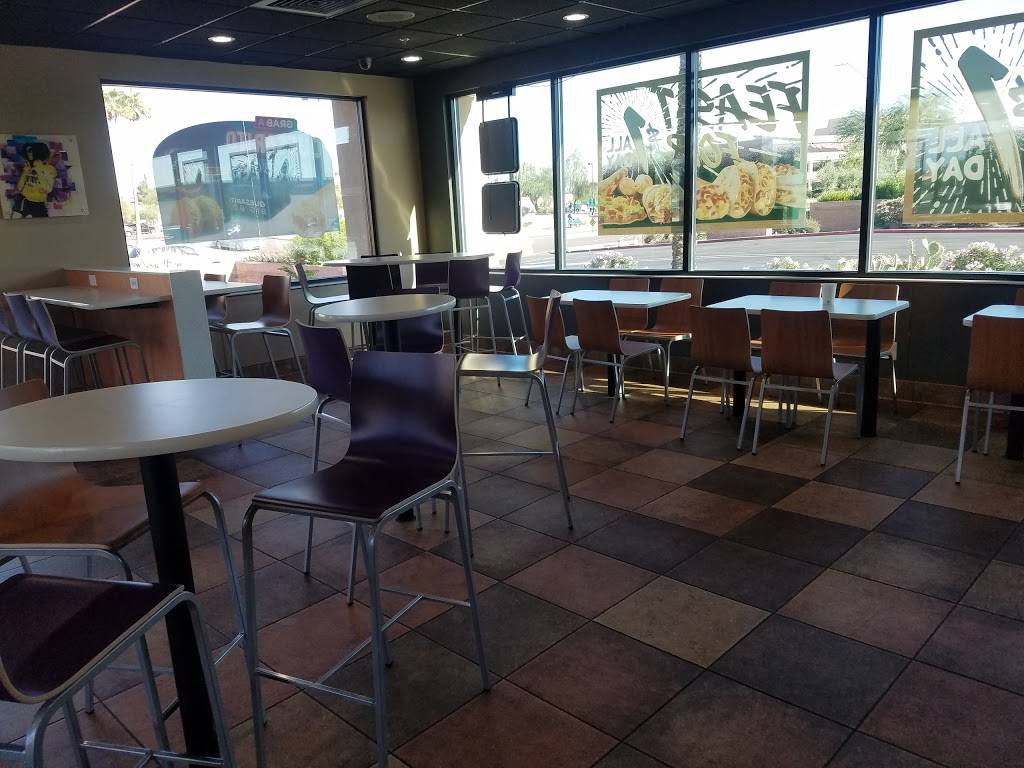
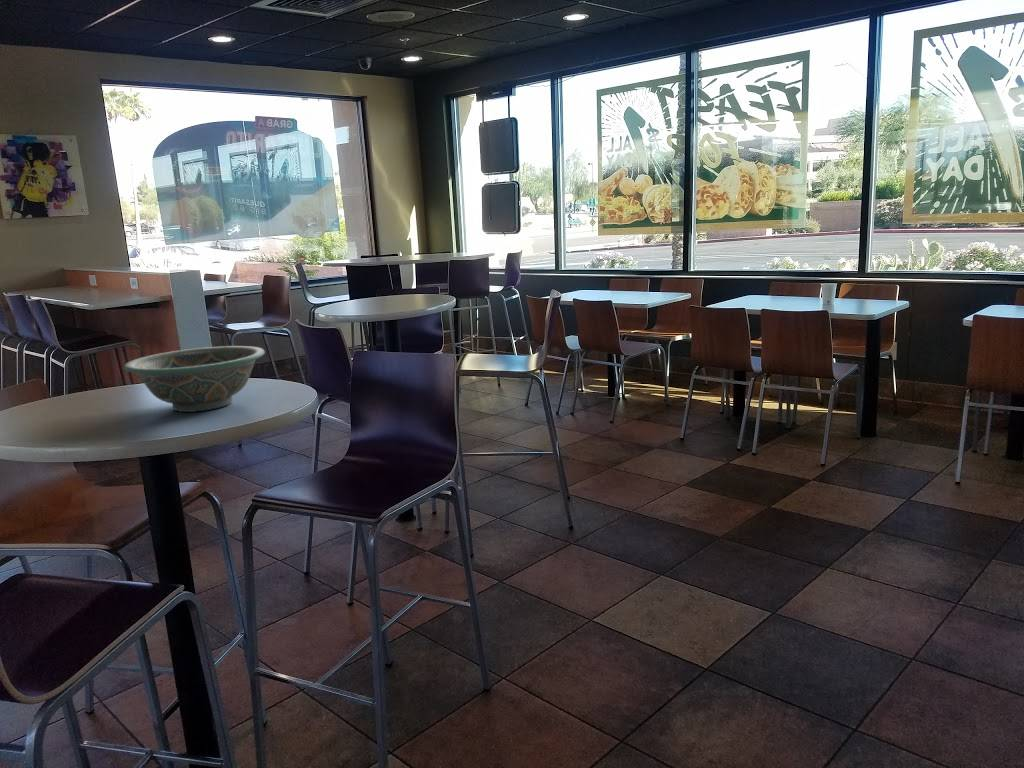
+ decorative bowl (199, 381)
